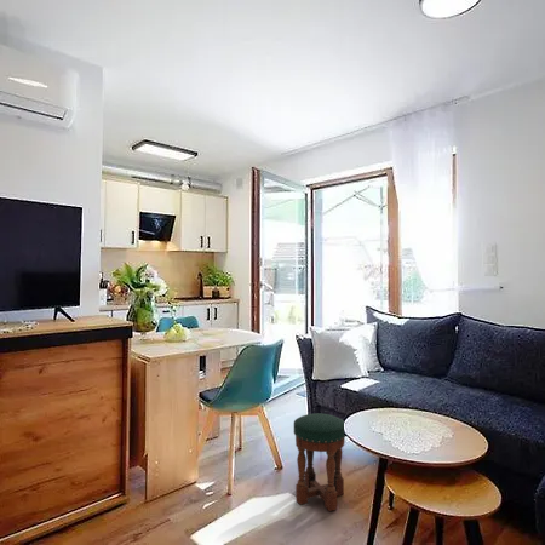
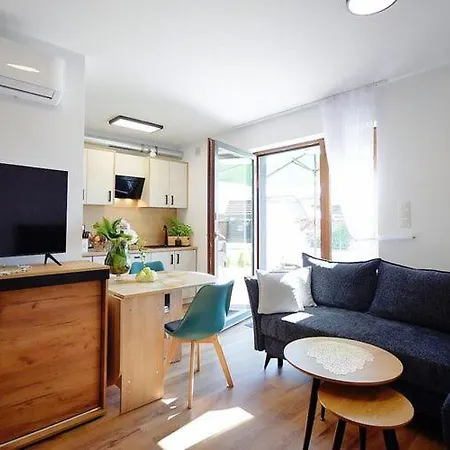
- stool (320, 451)
